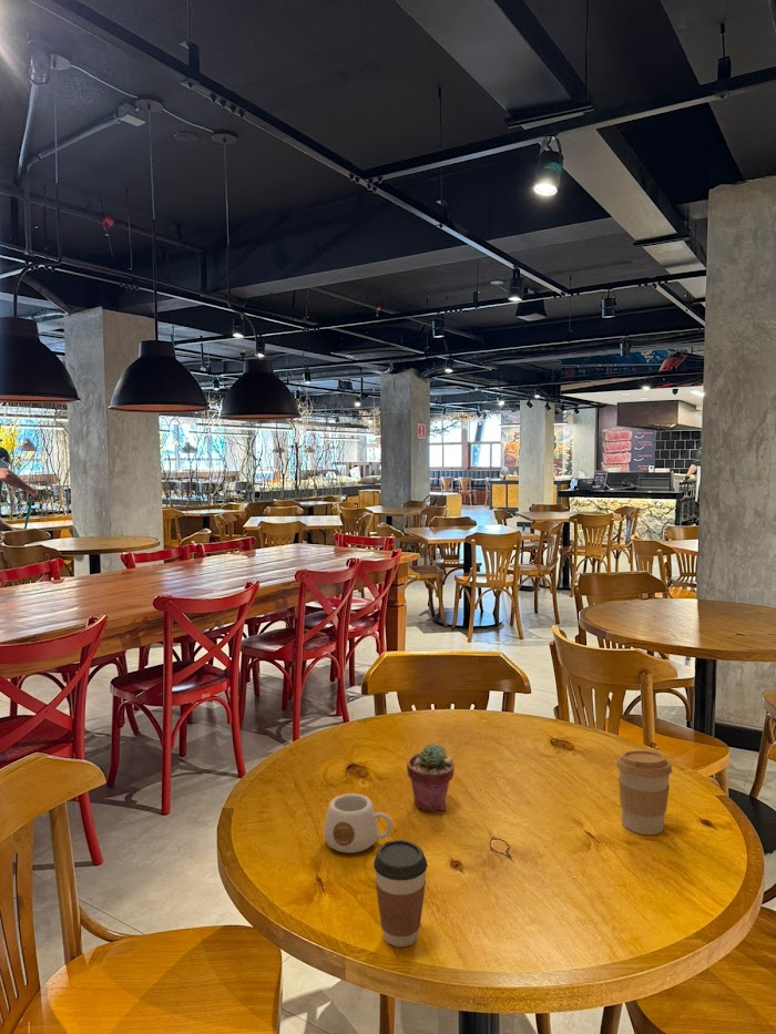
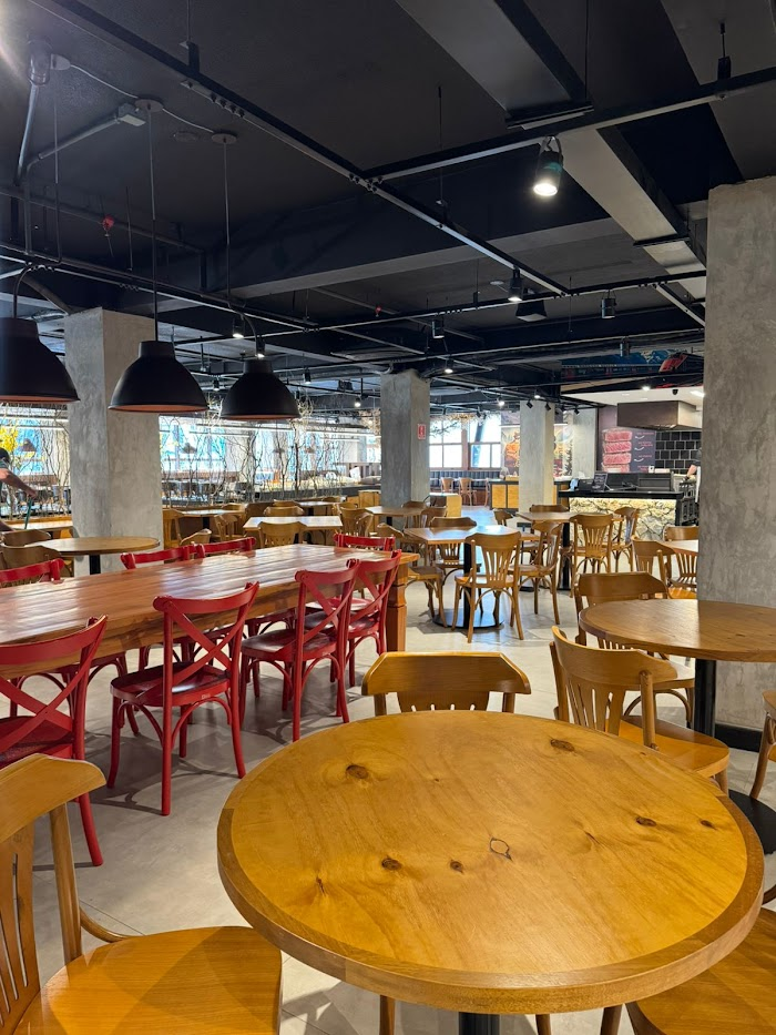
- mug (358, 822)
- coffee cup (400, 893)
- coffee cup (643, 789)
- potted succulent (430, 775)
